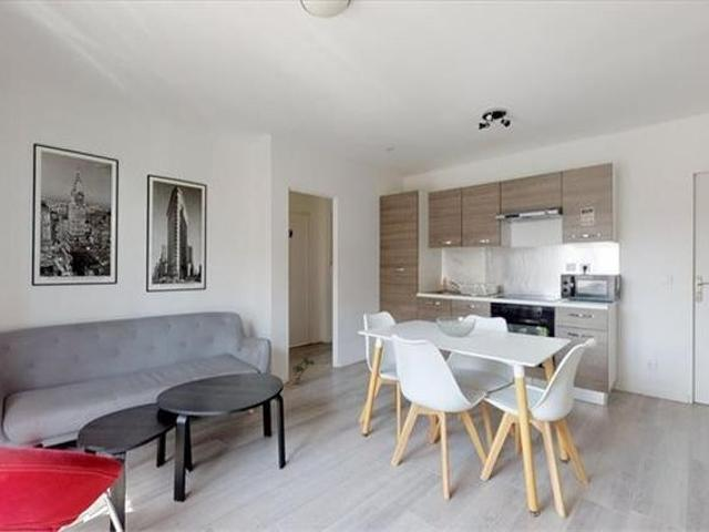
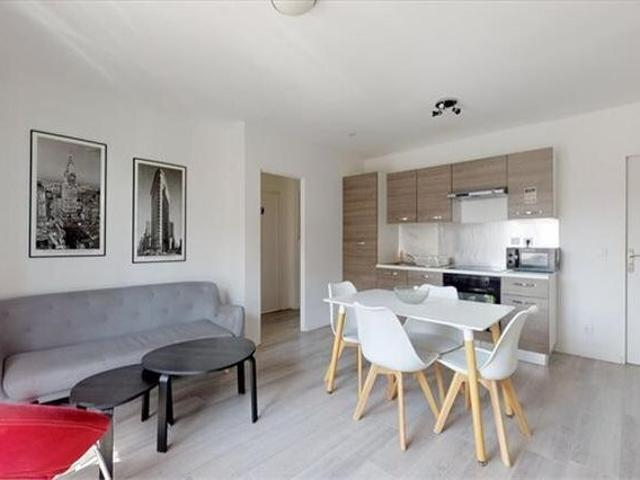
- potted plant (305, 369)
